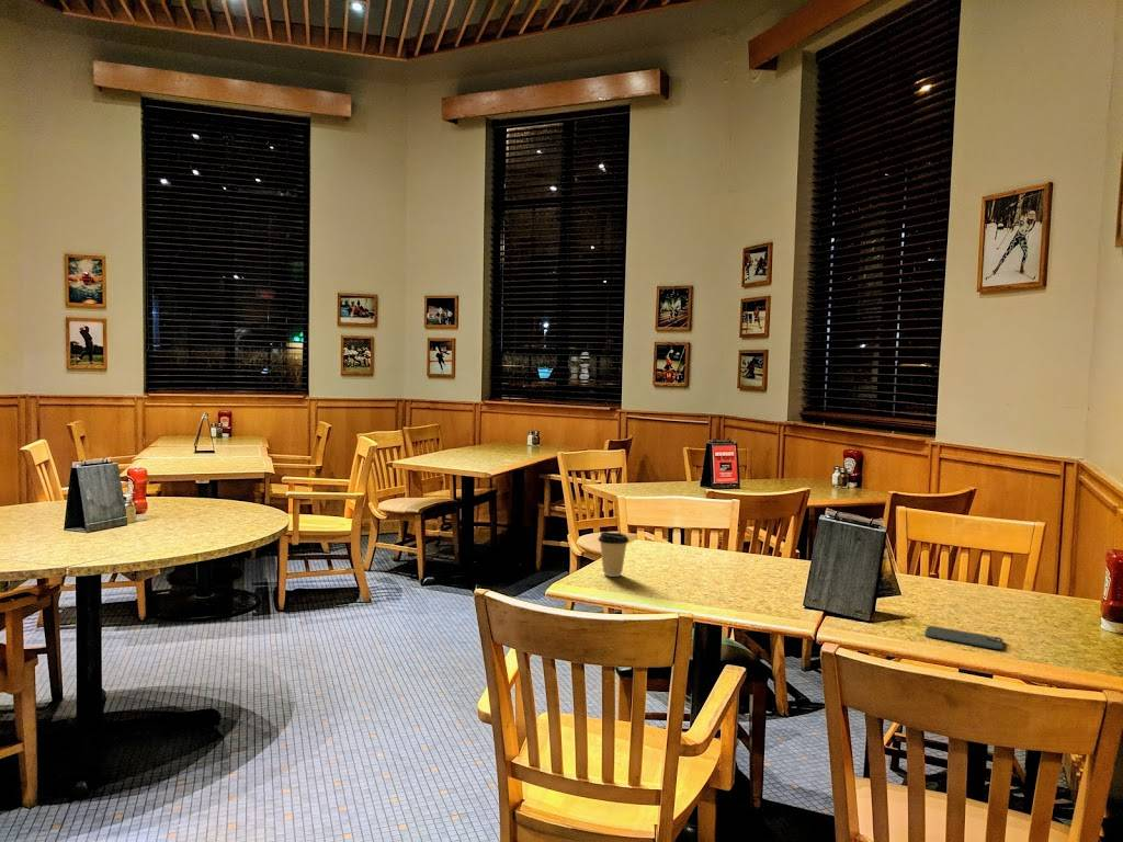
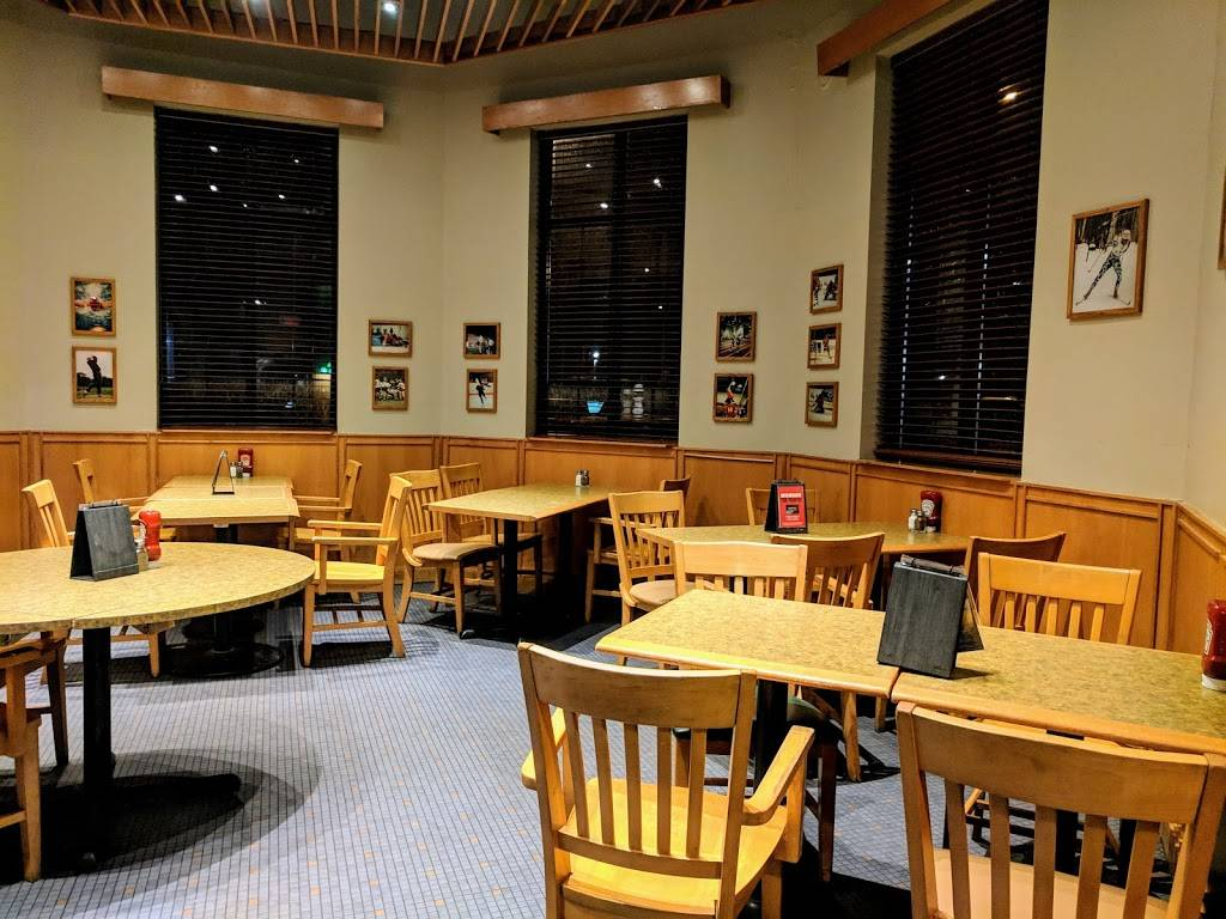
- coffee cup (613, 554)
- smartphone (963, 636)
